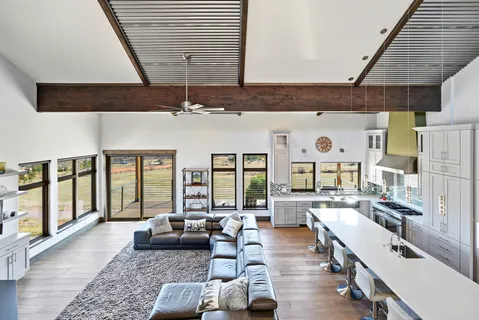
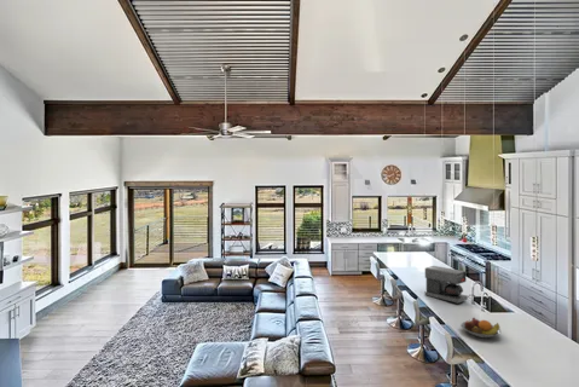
+ fruit bowl (480, 327)
+ coffee maker (445, 283)
